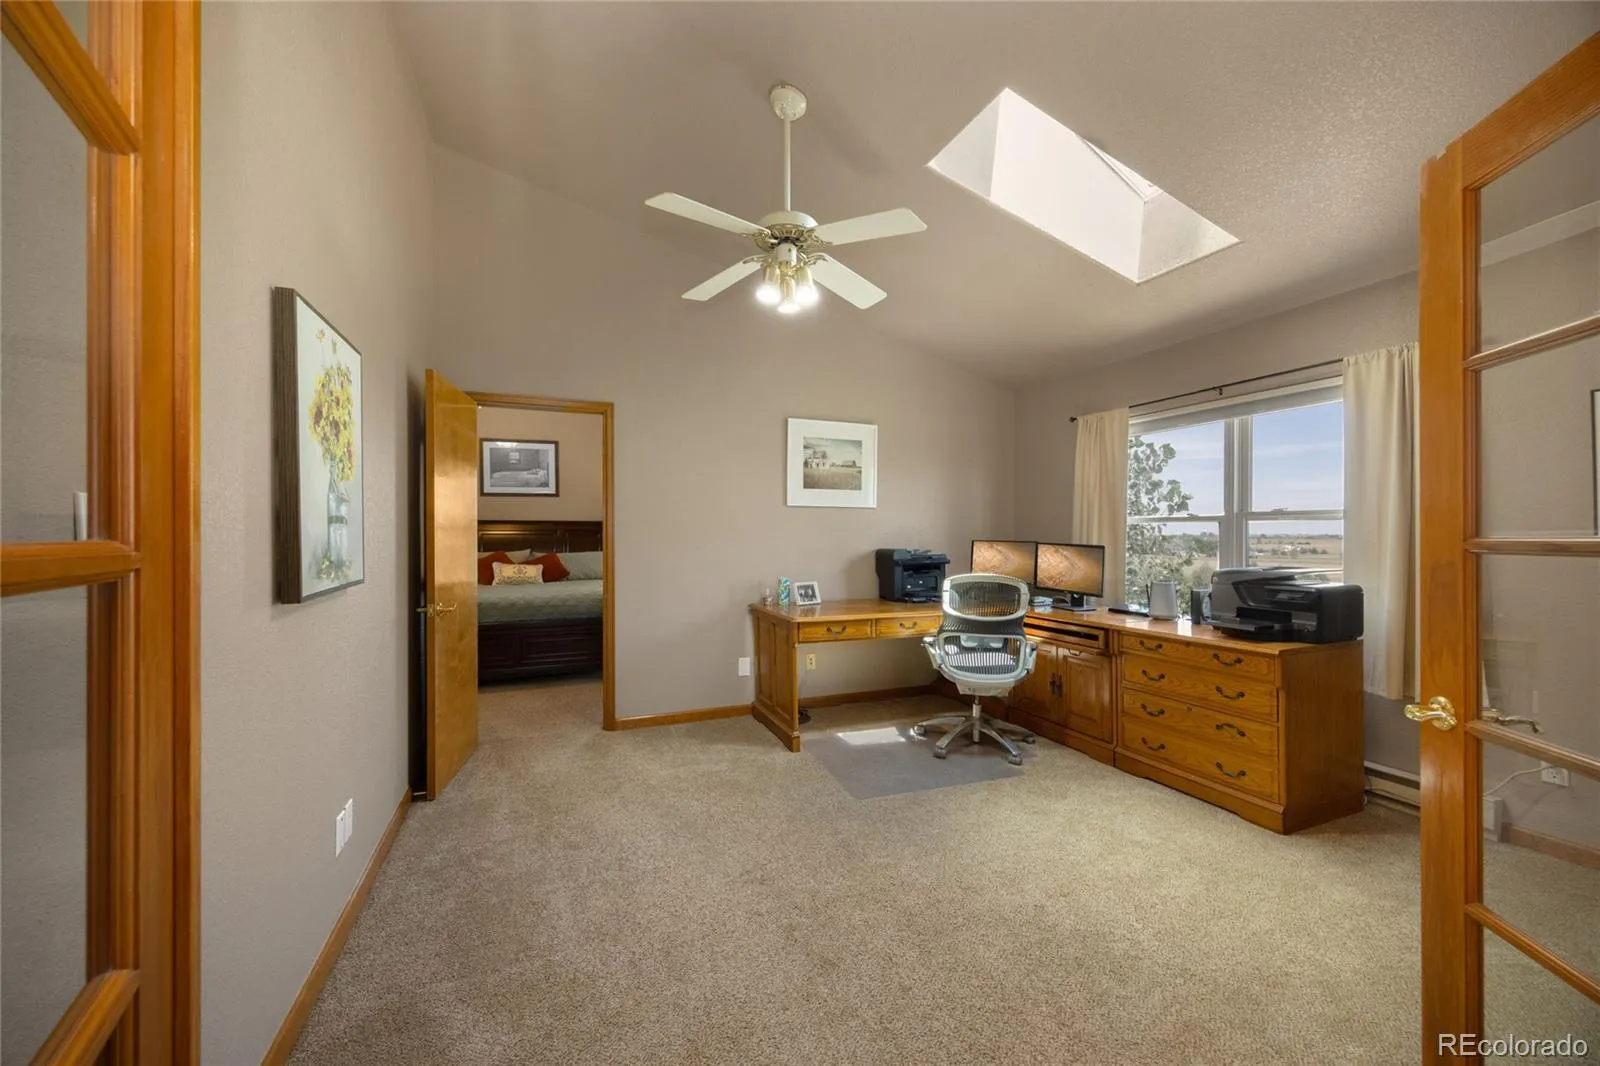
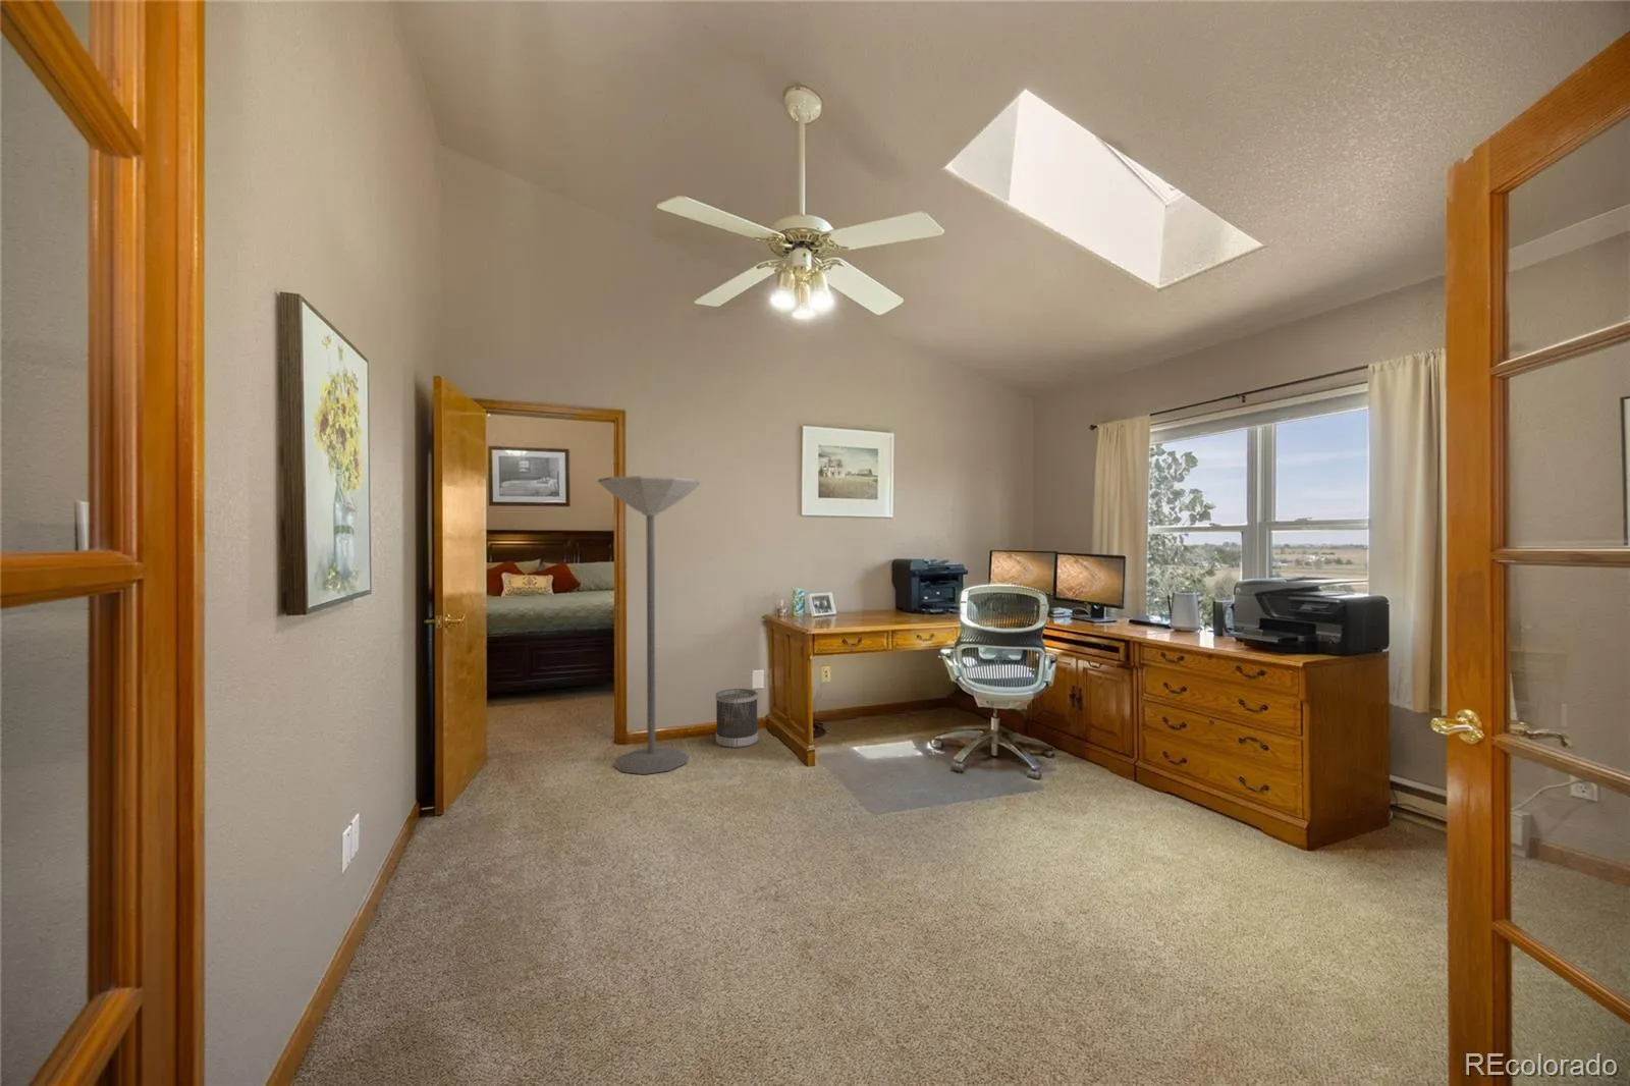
+ floor lamp (650, 621)
+ wastebasket (737, 718)
